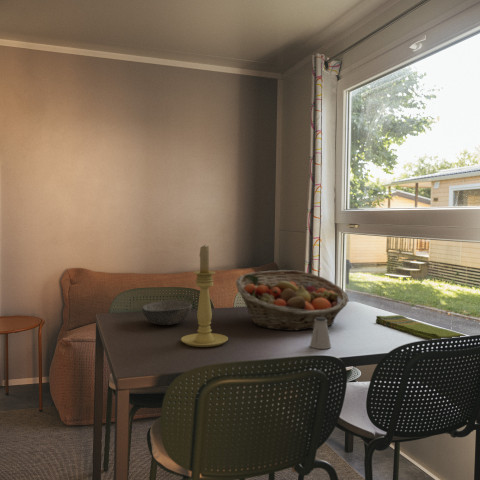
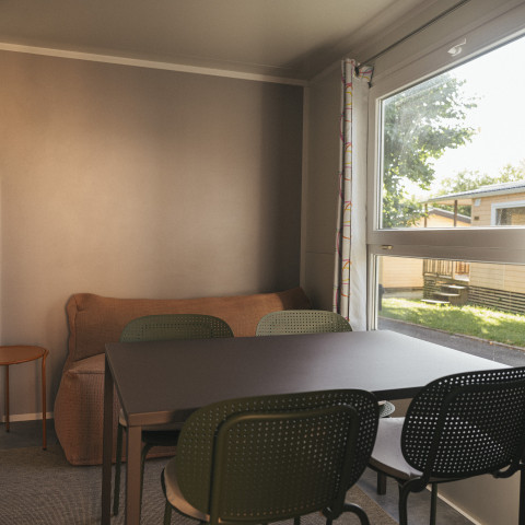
- fruit basket (291, 298)
- saltshaker (320, 331)
- candle holder (204, 293)
- dish towel (417, 326)
- bowl (167, 313)
